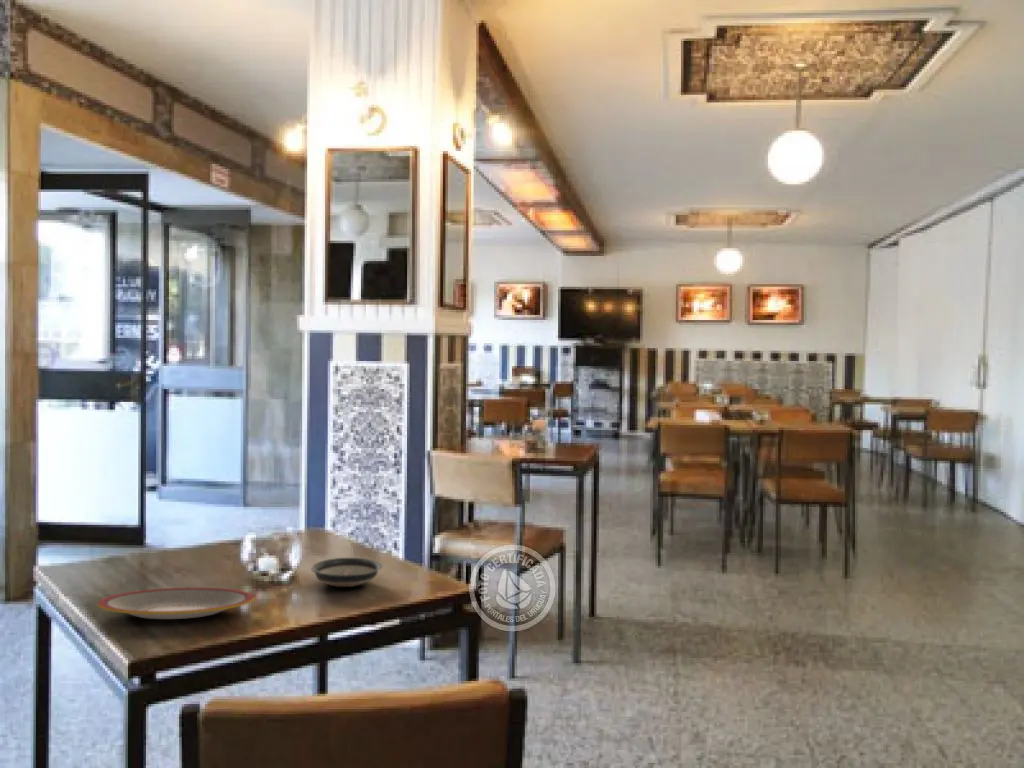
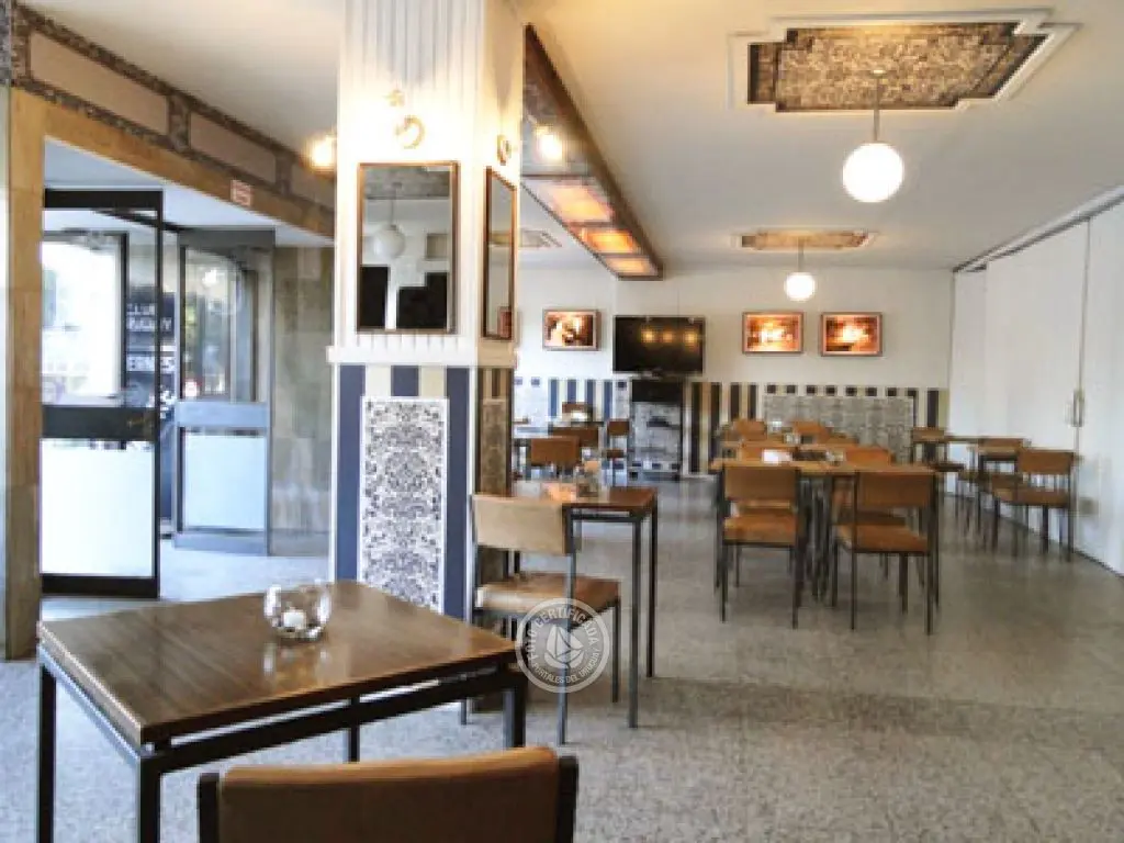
- plate (177, 605)
- saucer (346, 574)
